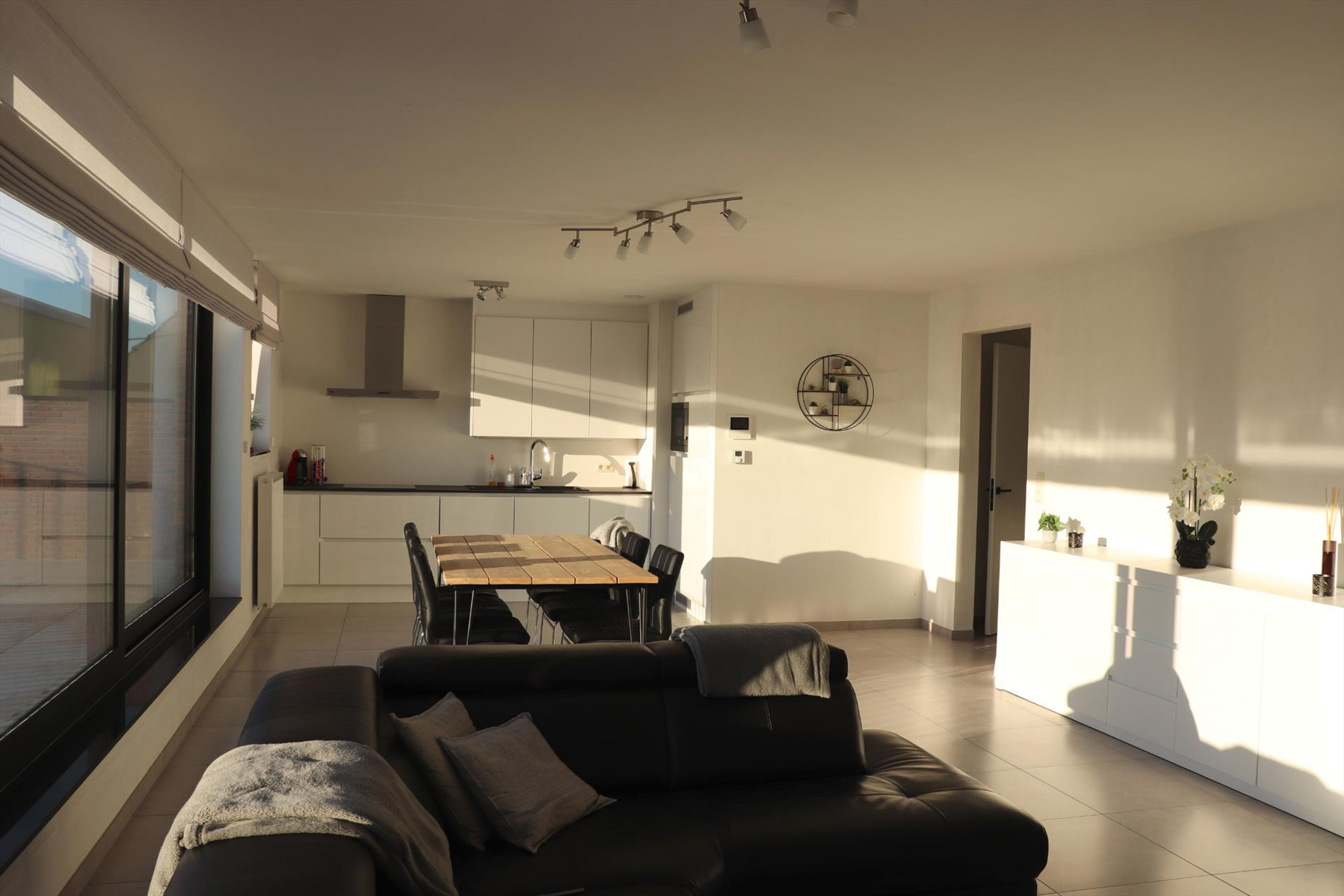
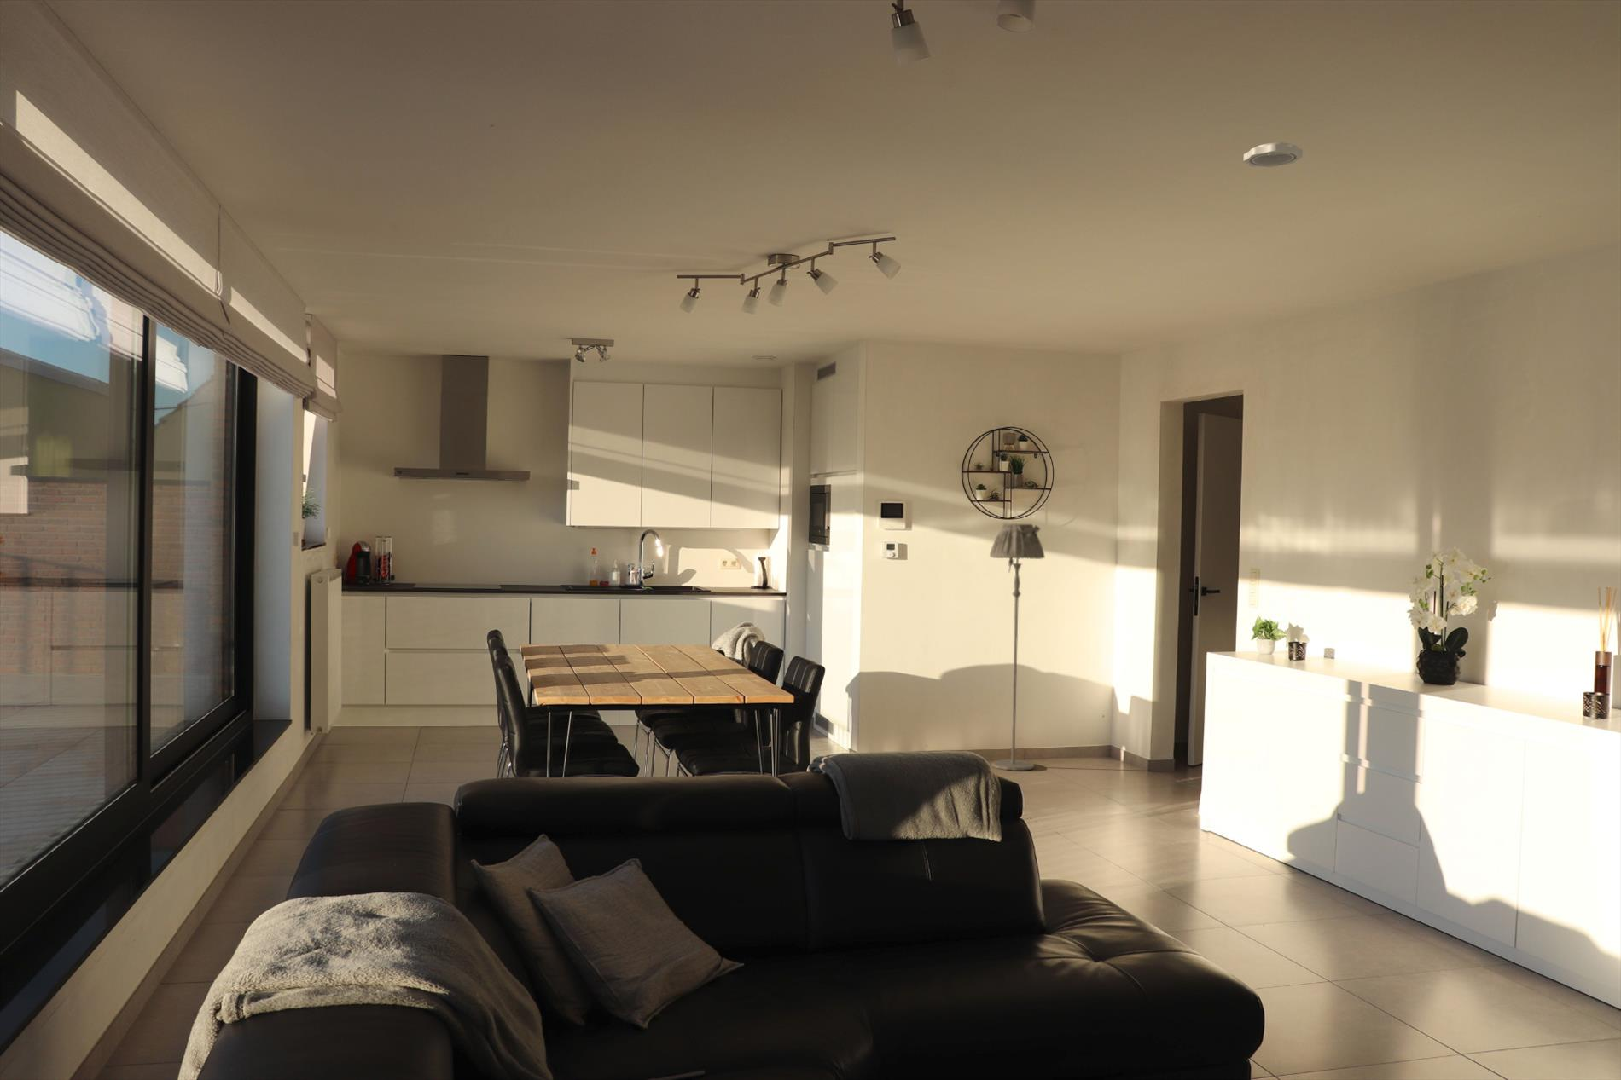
+ floor lamp (1014, 645)
+ smoke detector (1272, 151)
